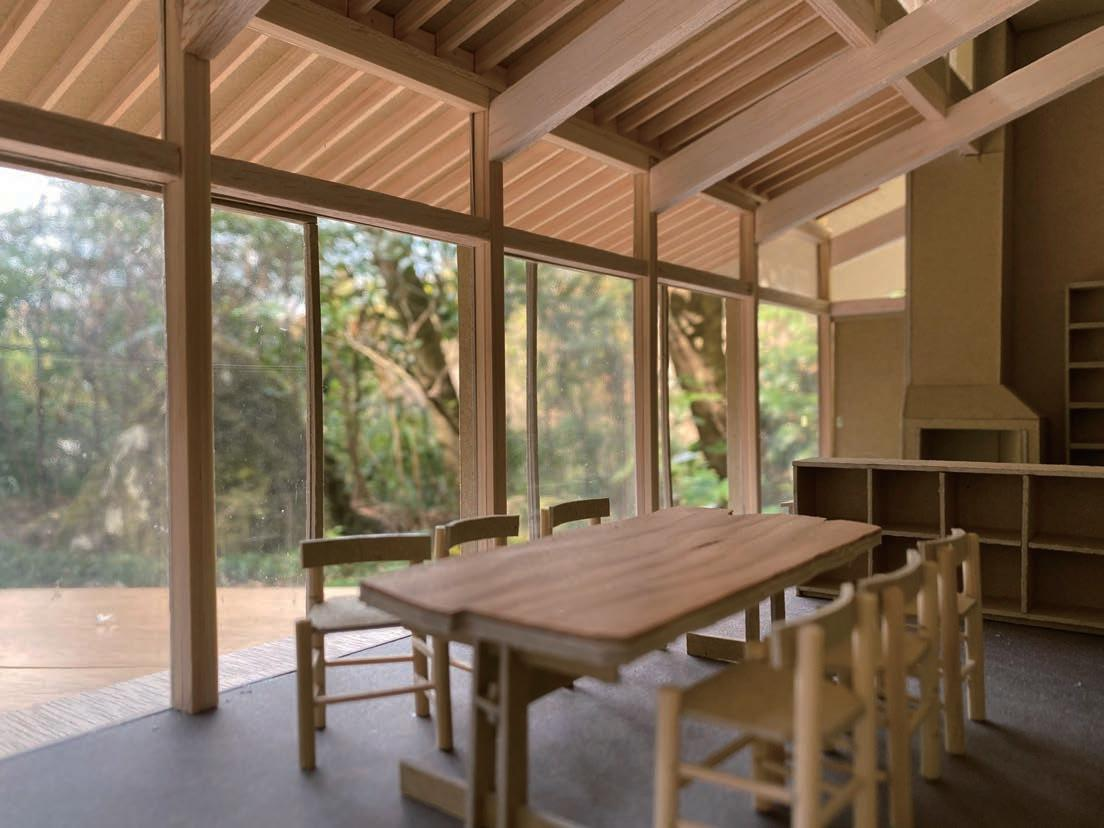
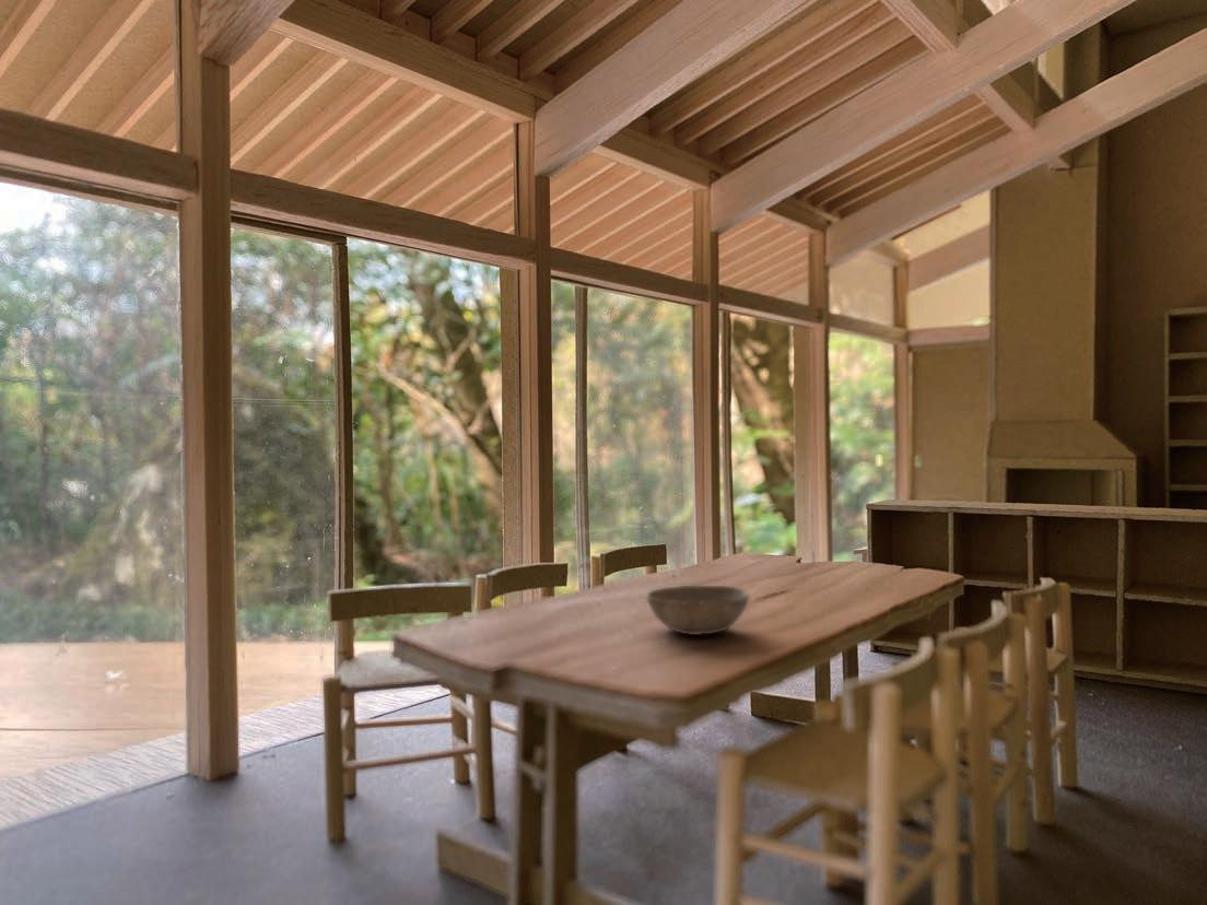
+ bowl (698, 611)
